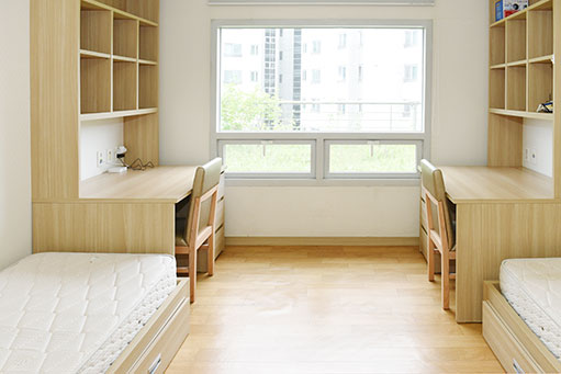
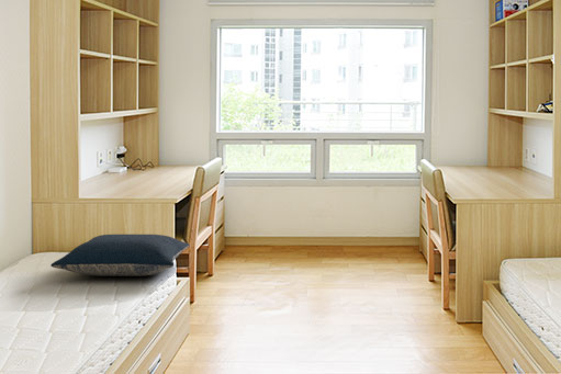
+ pillow (126, 253)
